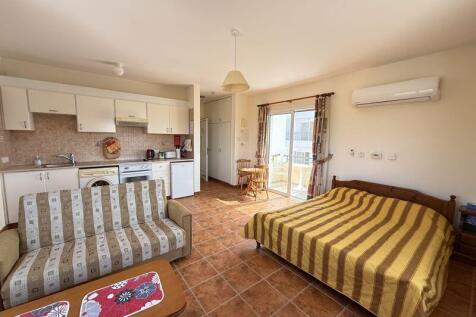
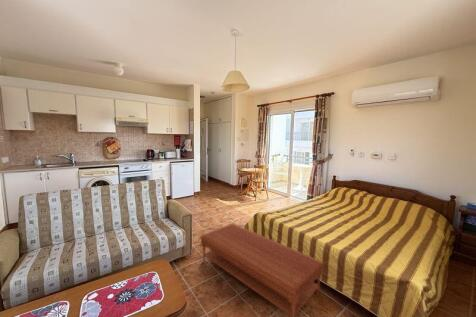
+ coffee table (254, 262)
